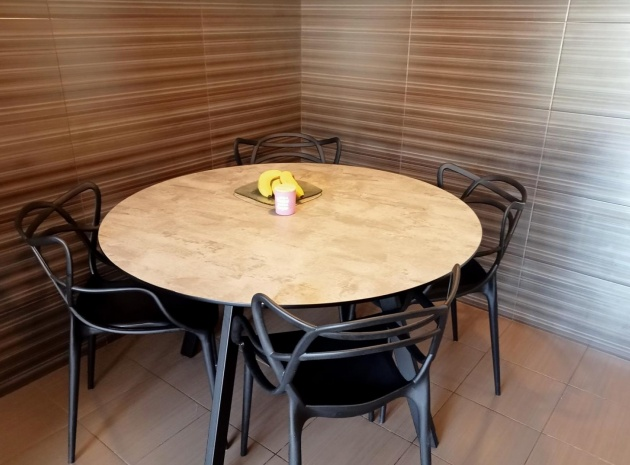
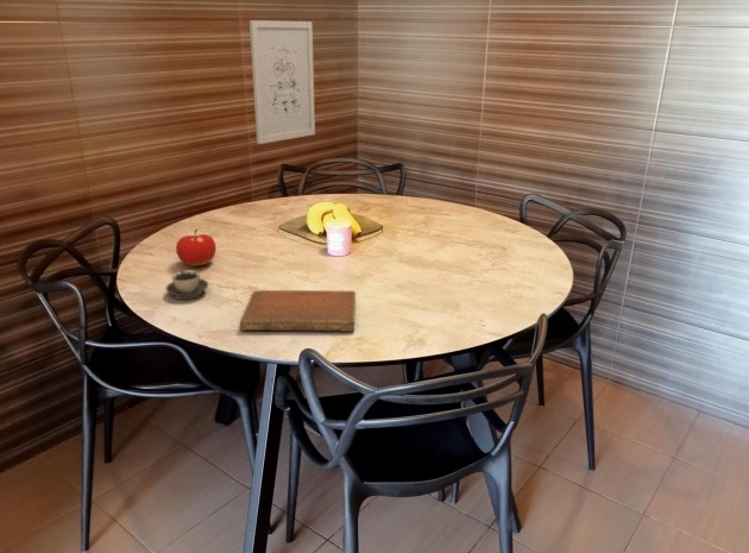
+ cup (187, 284)
+ notebook (301, 309)
+ fruit (195, 247)
+ wall art (284, 82)
